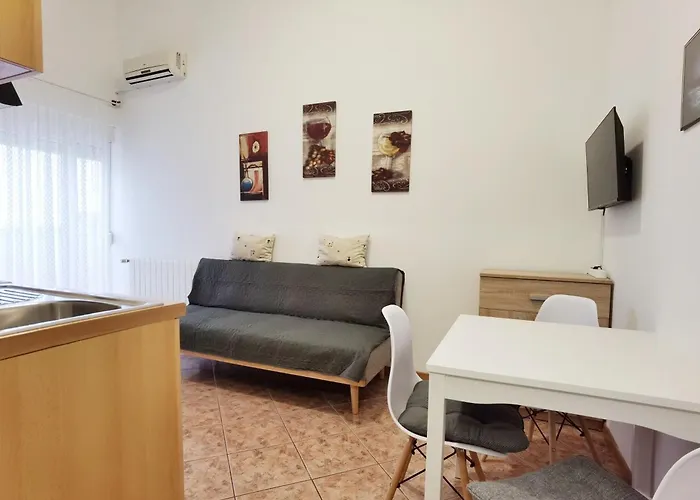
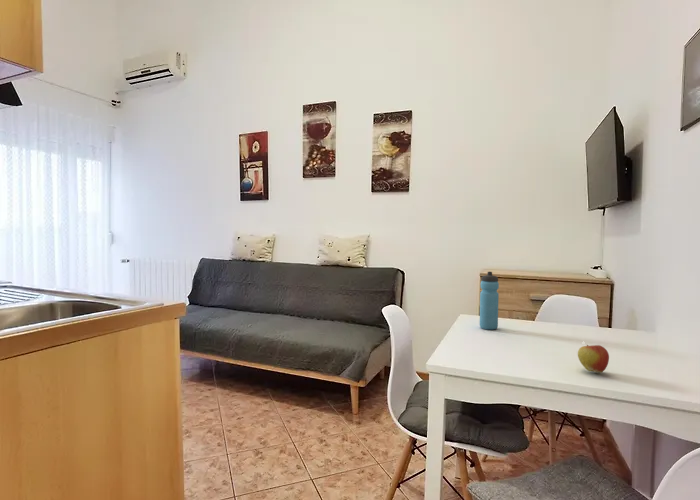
+ water bottle (489, 299)
+ apple (592, 358)
